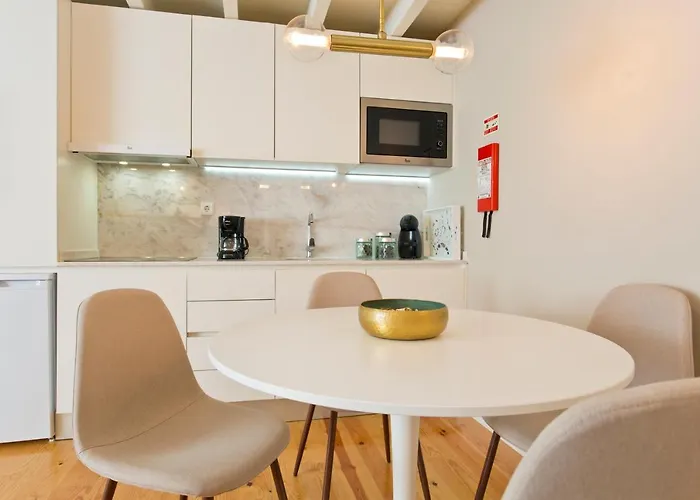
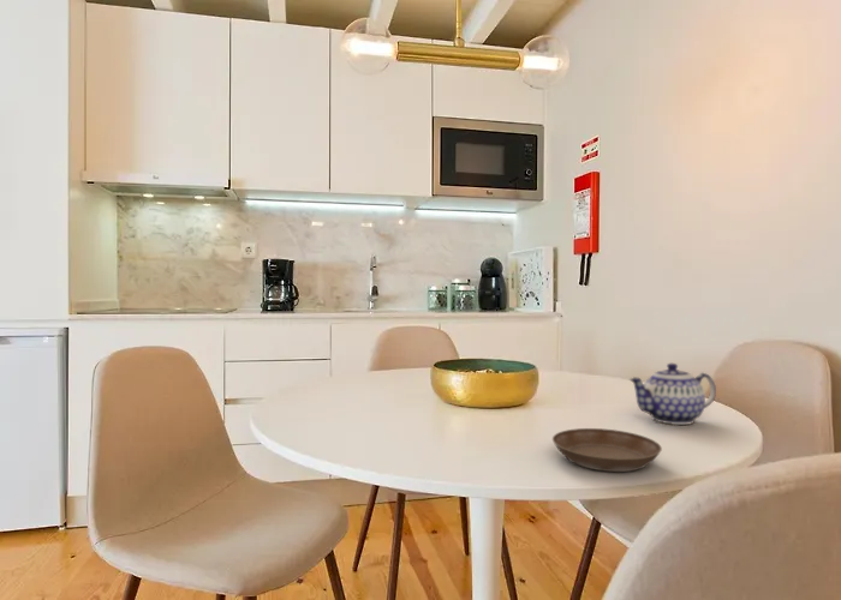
+ saucer (604, 450)
+ teapot (673, 391)
